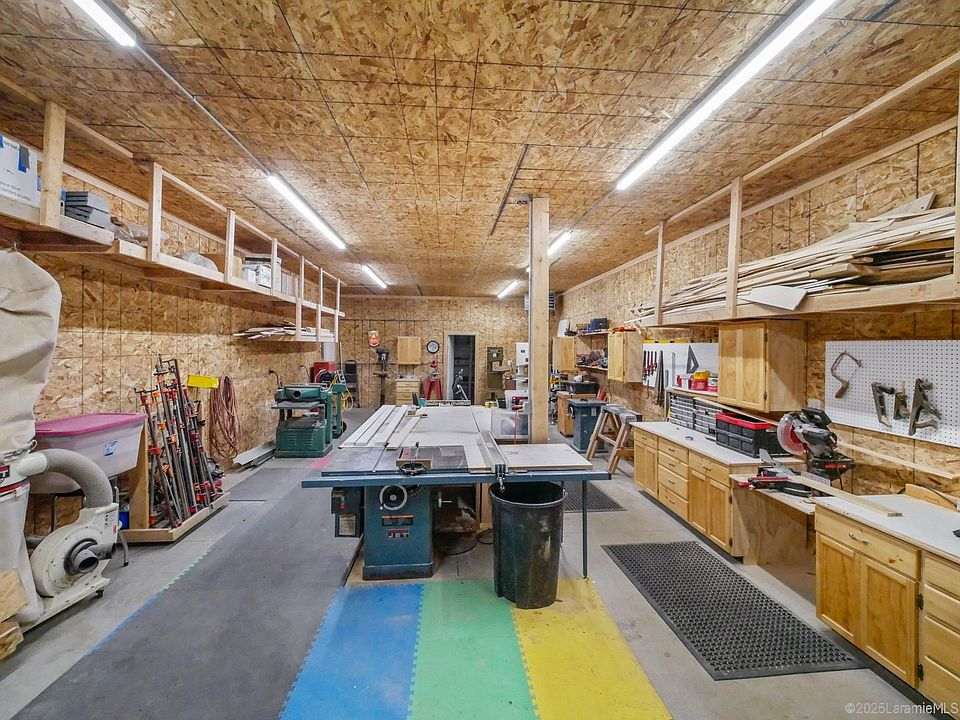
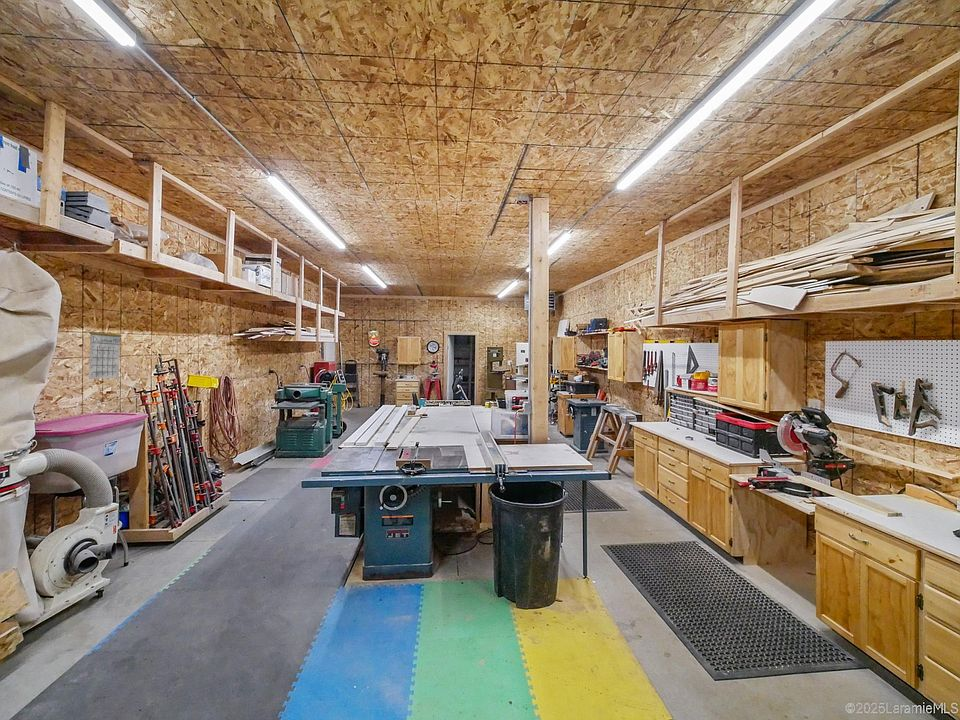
+ calendar (105, 350)
